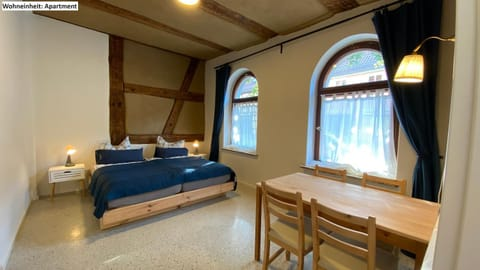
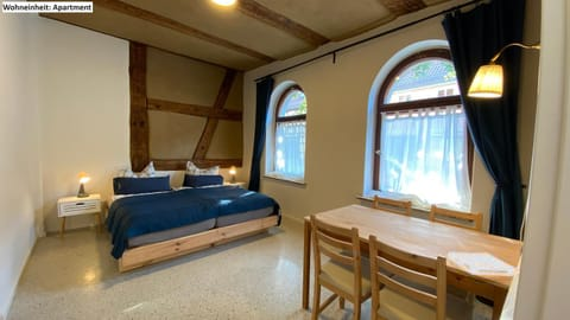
+ pallet (480, 262)
